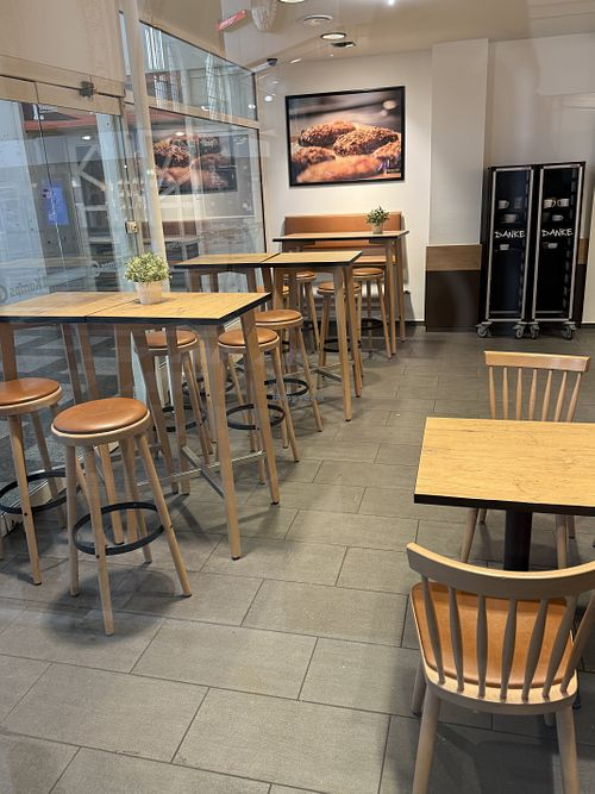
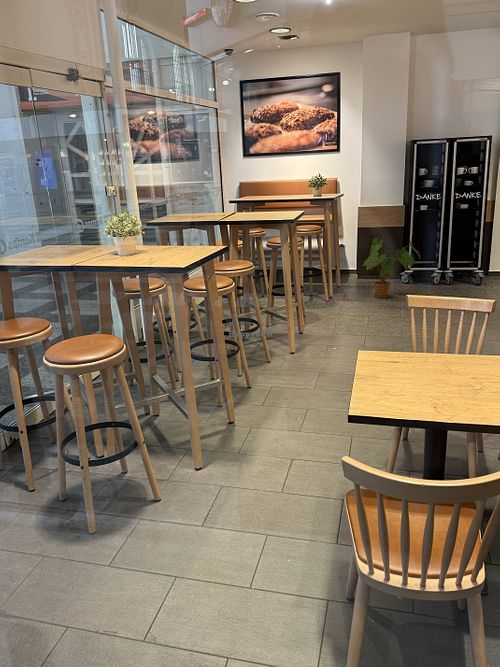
+ house plant (388, 269)
